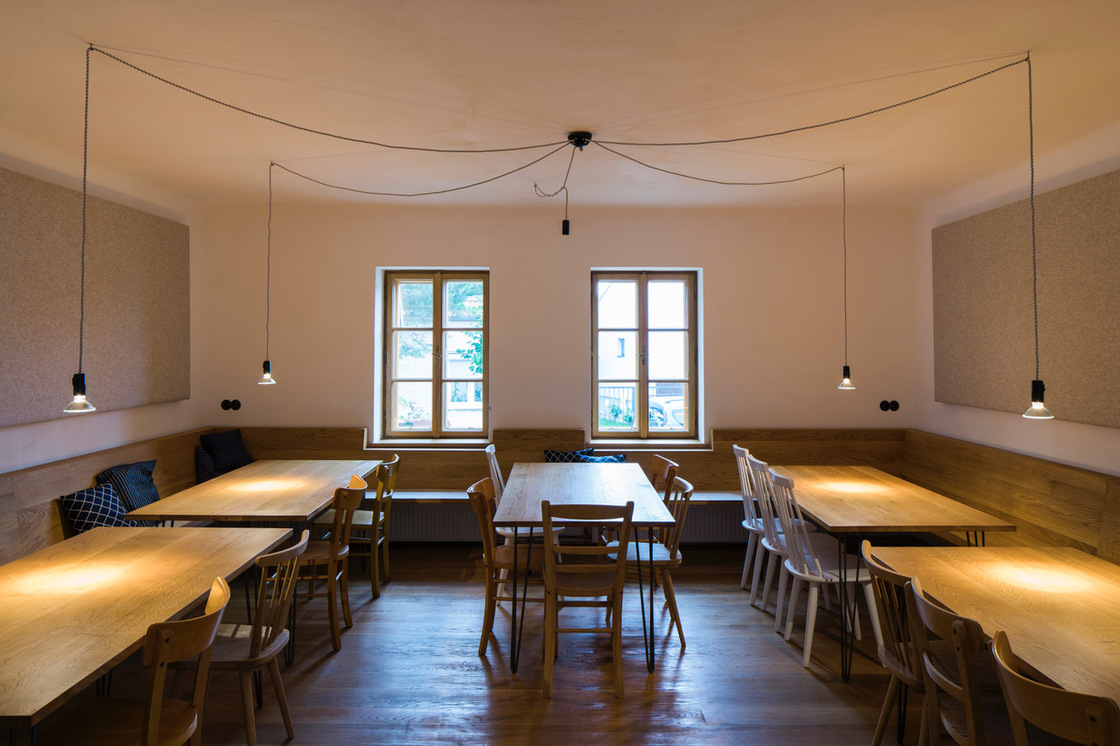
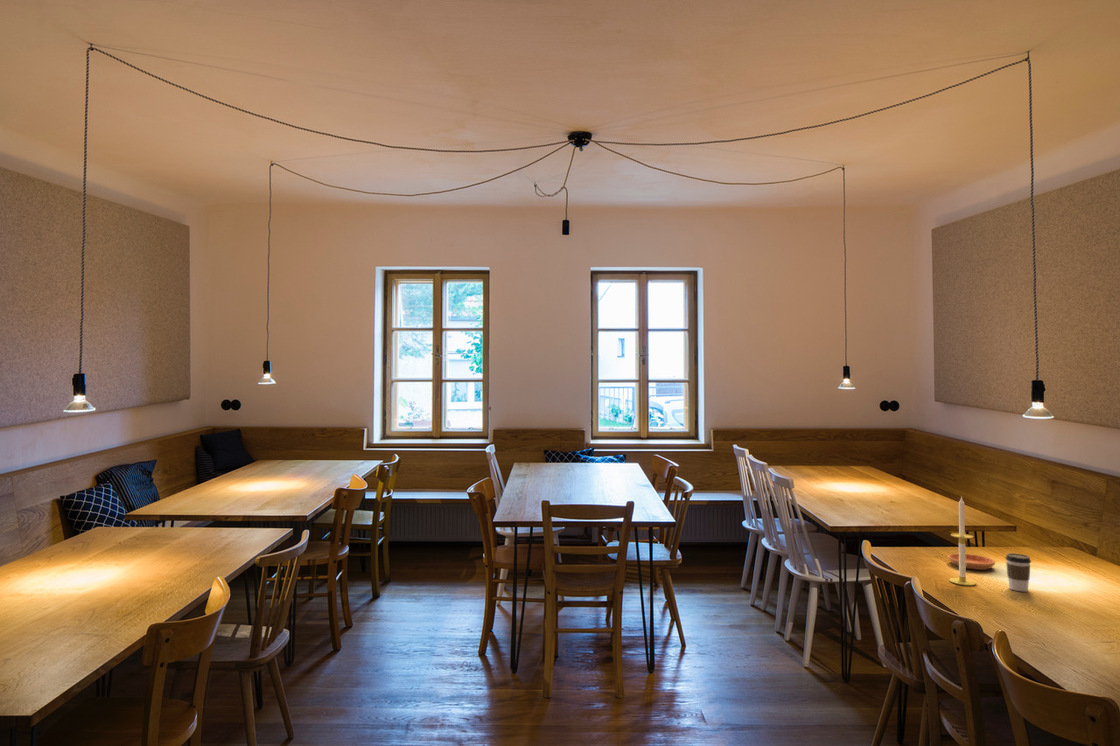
+ saucer (971, 561)
+ candle (962, 539)
+ coffee cup (1018, 572)
